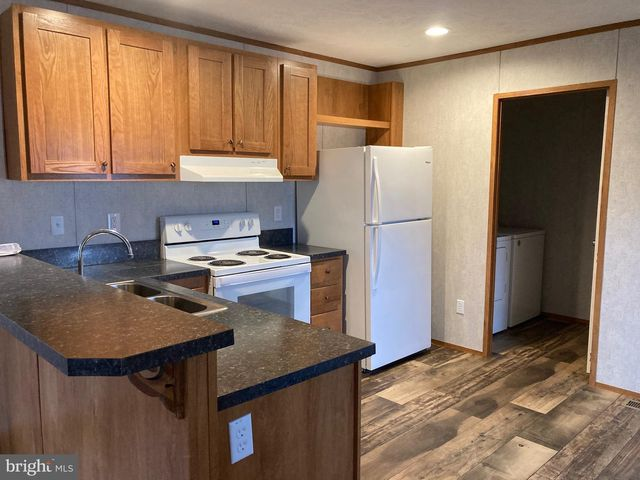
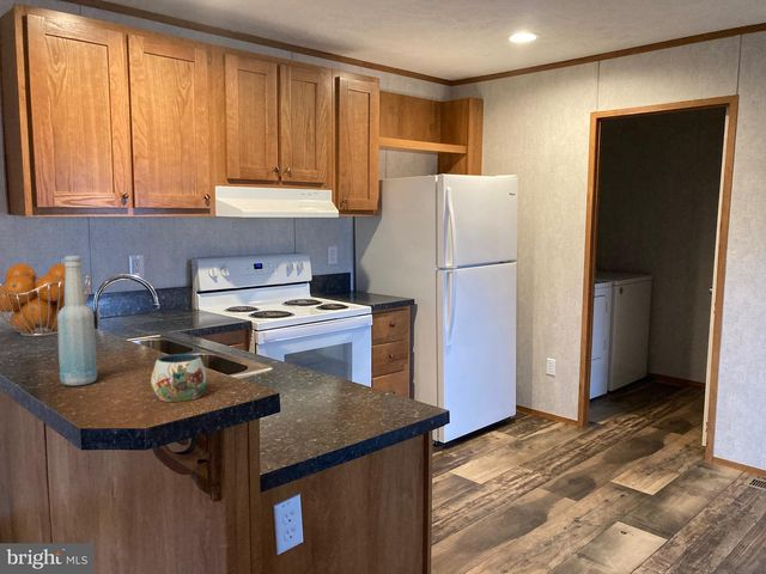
+ fruit basket (39, 298)
+ bottle (75, 319)
+ mug (175, 375)
